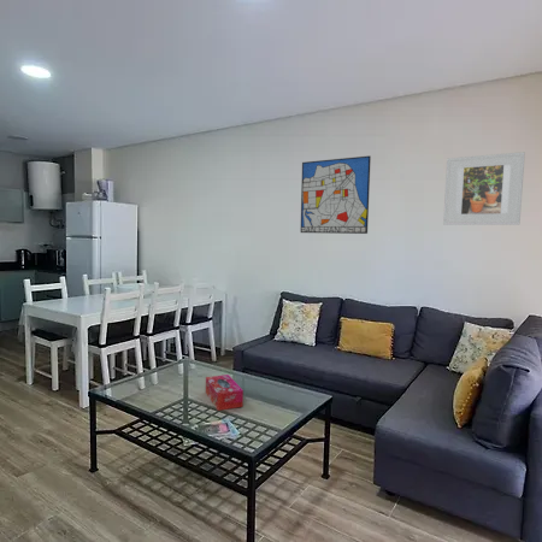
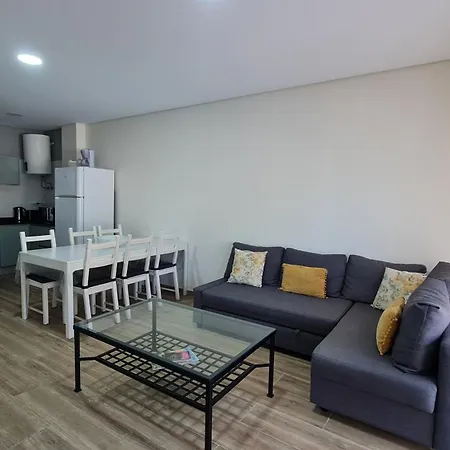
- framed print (482, 190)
- wall art (332, 196)
- tissue box (223, 390)
